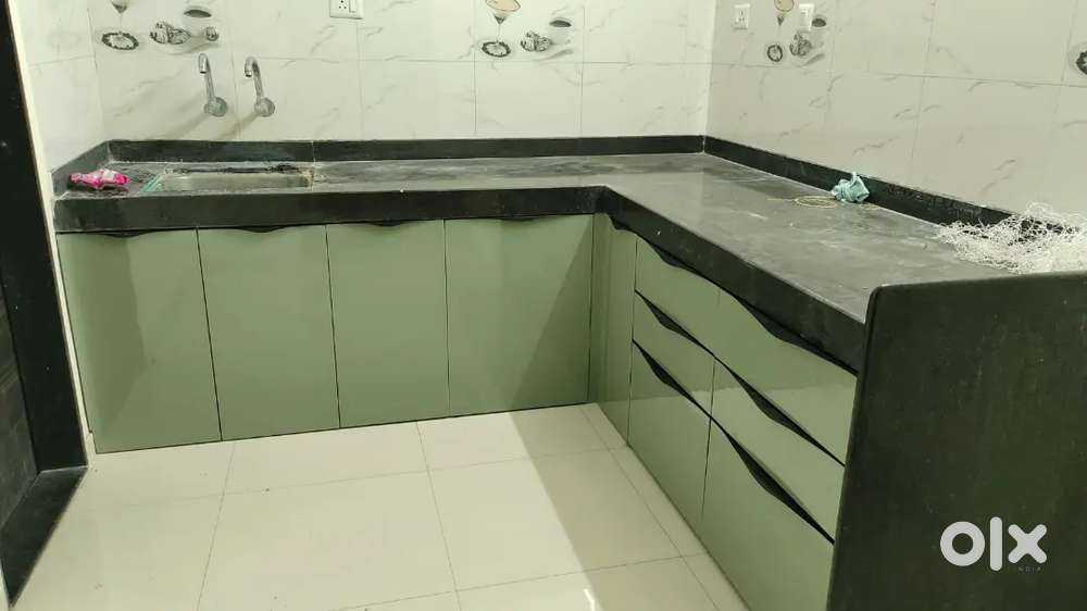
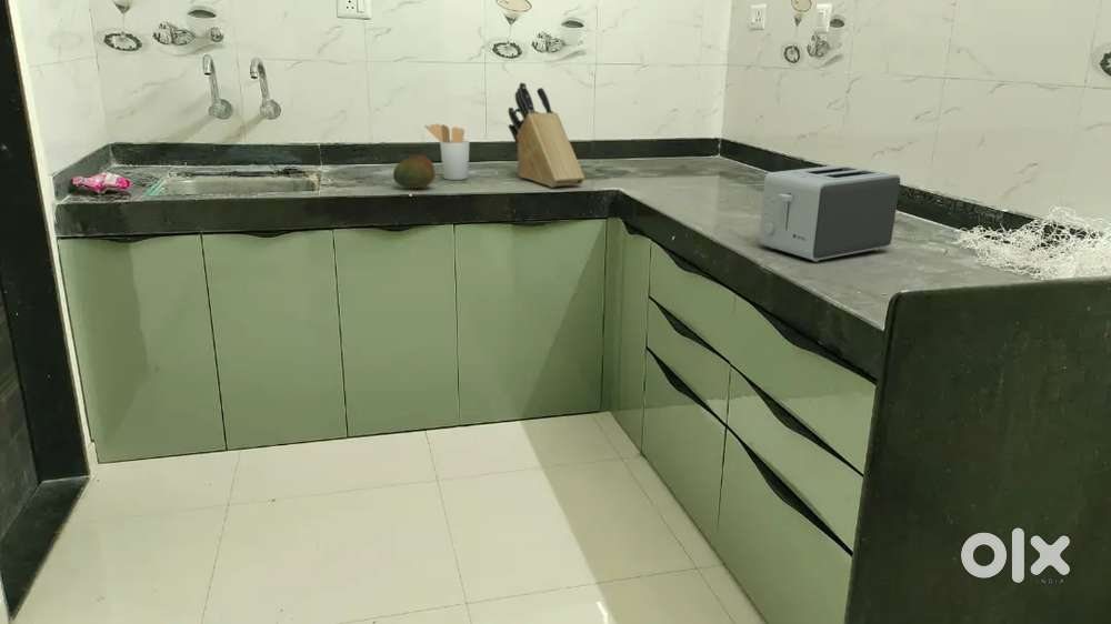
+ fruit (413, 172)
+ knife block (543, 132)
+ utensil holder (448, 150)
+ toaster (824, 212)
